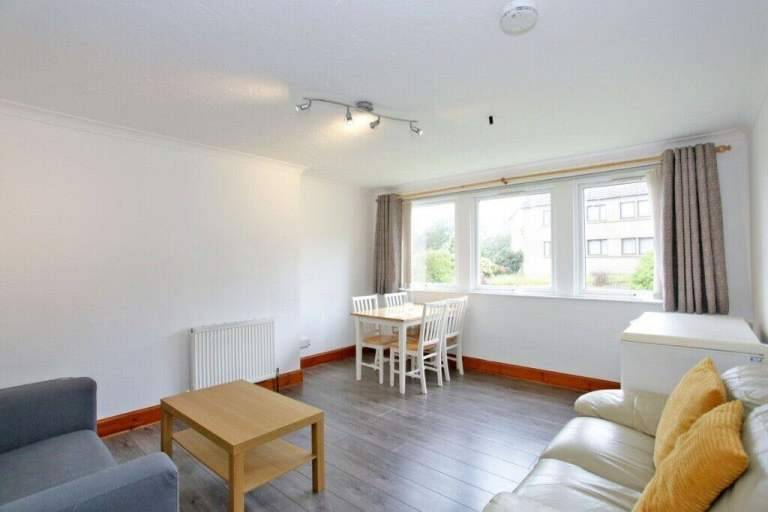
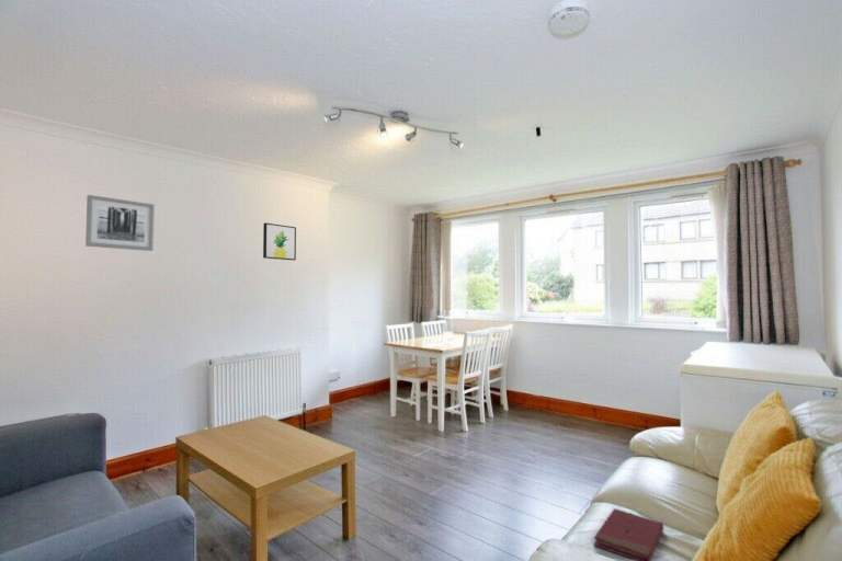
+ book (629, 534)
+ wall art (280, 242)
+ wall art (122, 224)
